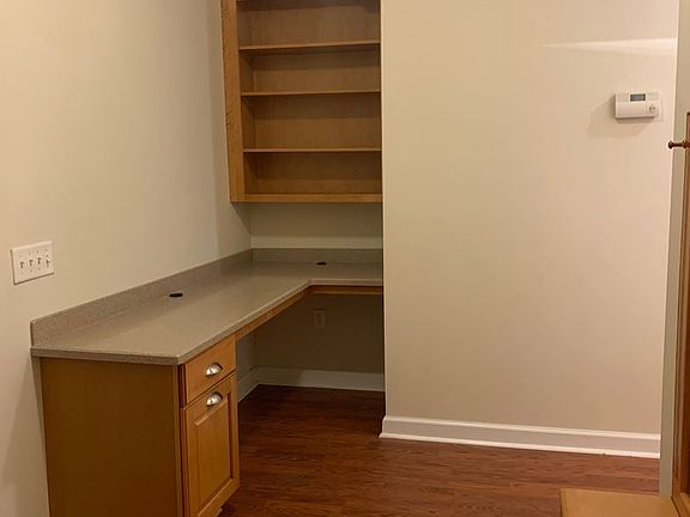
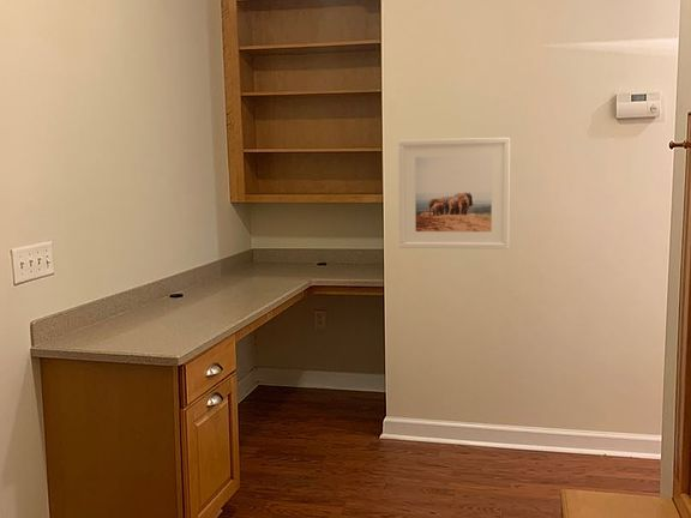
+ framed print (452, 193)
